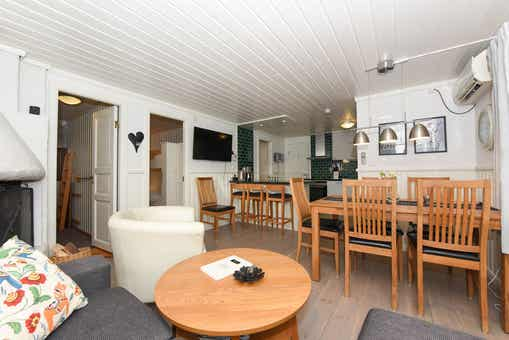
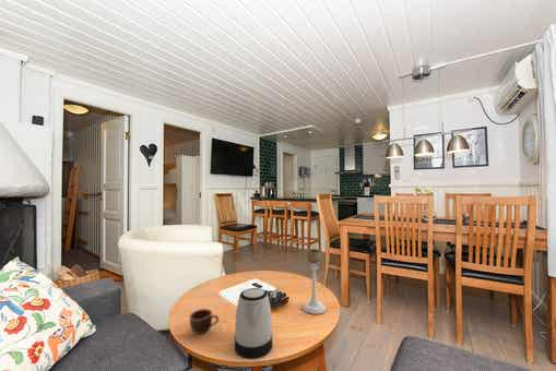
+ candle holder (314, 278)
+ mug (203, 321)
+ kettle (253, 315)
